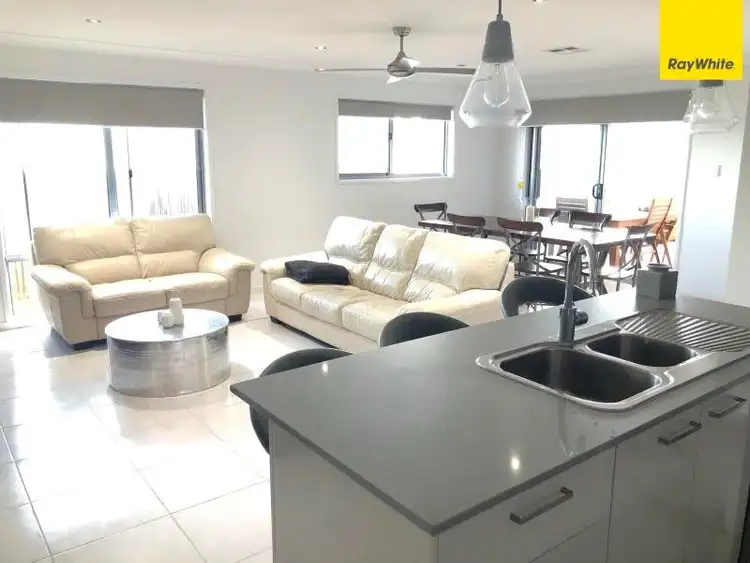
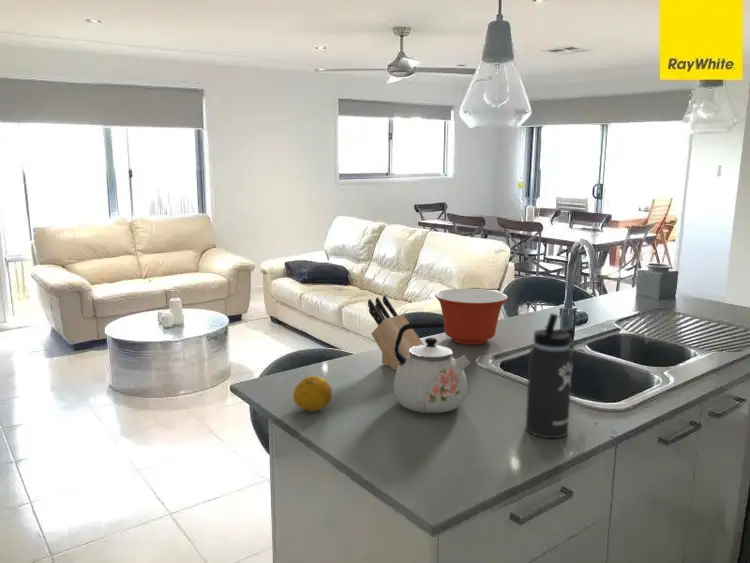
+ fruit (313, 393)
+ mixing bowl (470, 317)
+ thermos bottle (552, 371)
+ kettle (431, 364)
+ knife block (403, 334)
